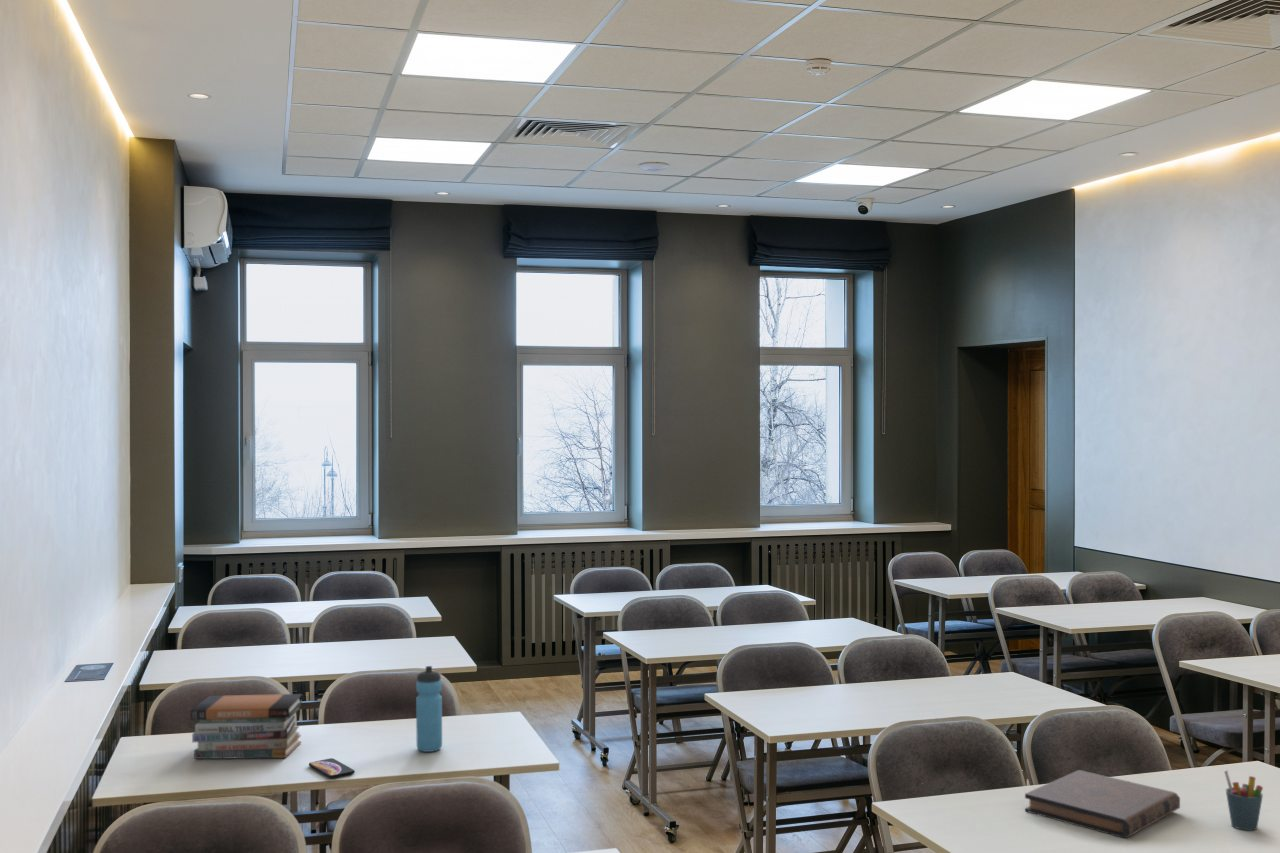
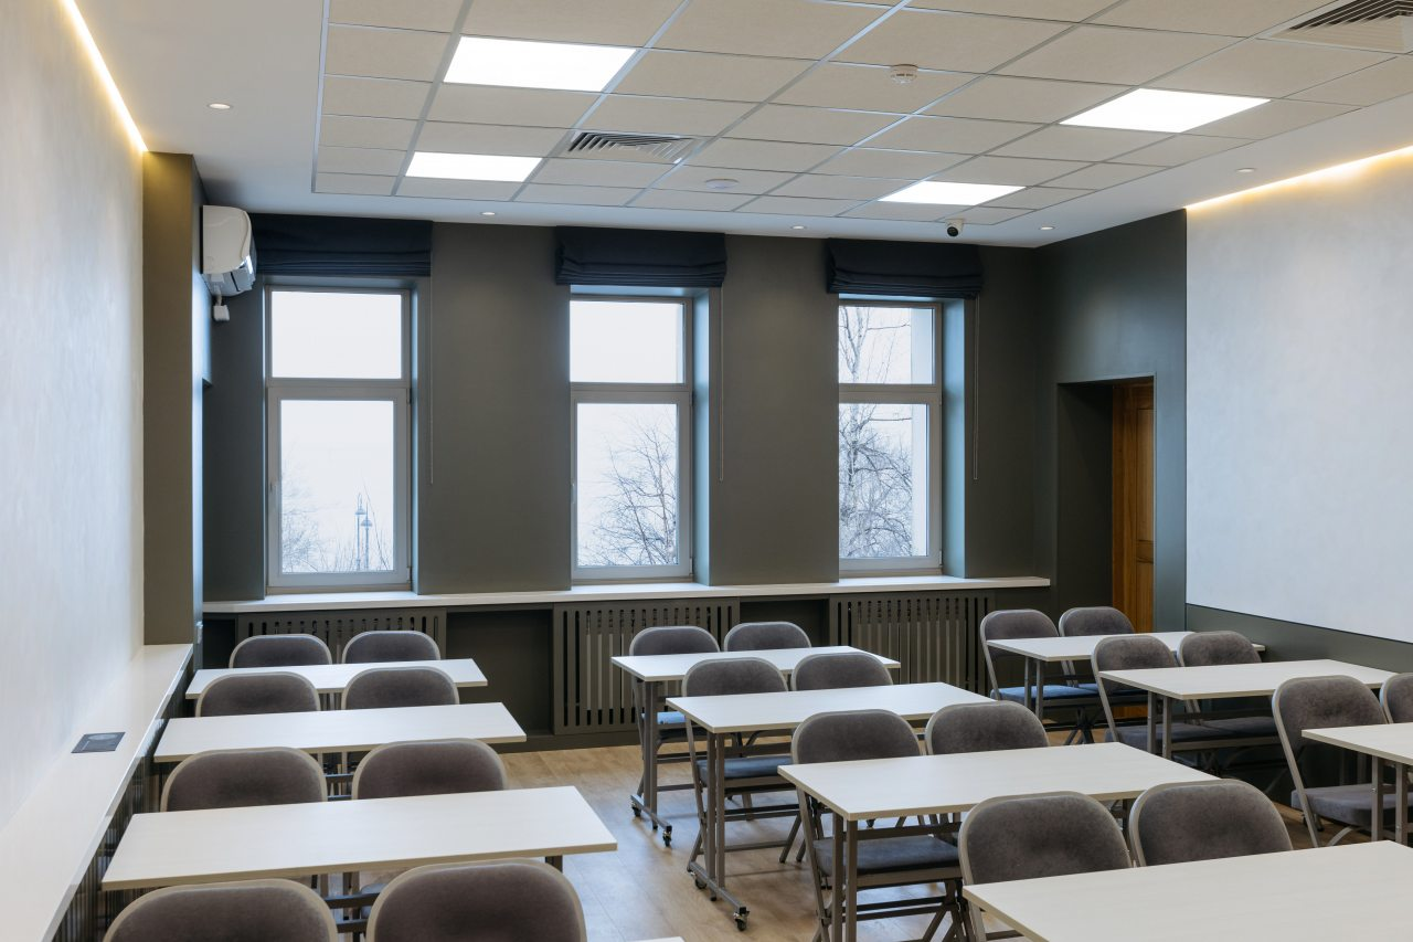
- book (1102, 802)
- book stack (247, 726)
- pen holder (1244, 800)
- water bottle (429, 707)
- smartphone (331, 767)
